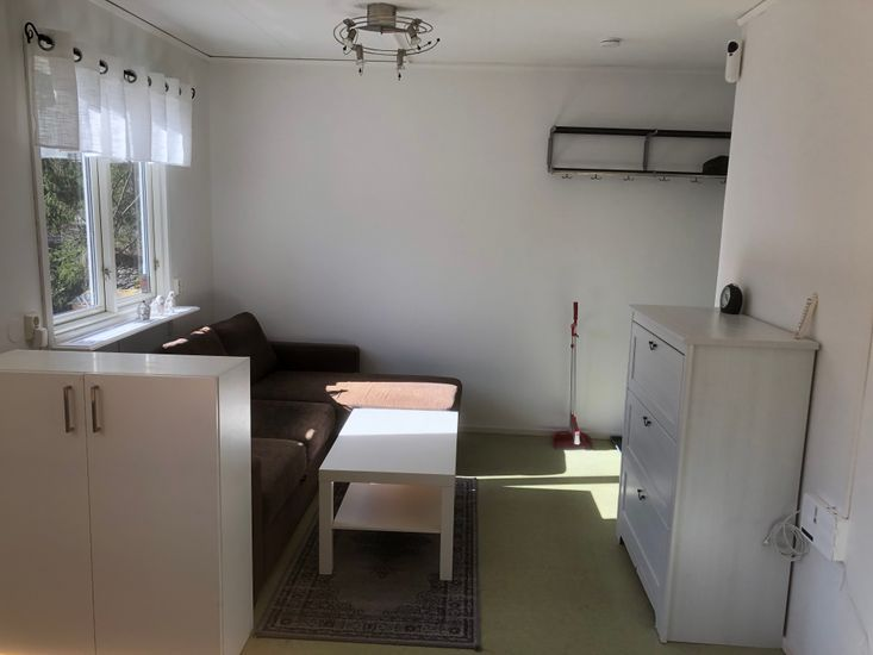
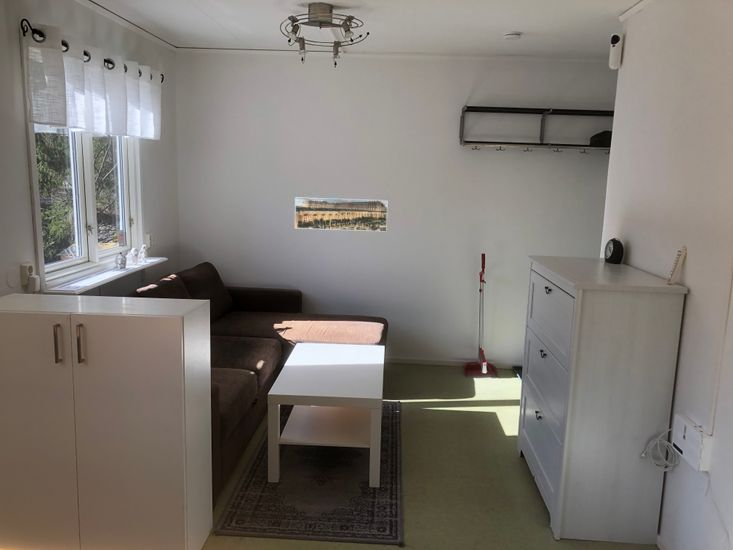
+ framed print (341, 214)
